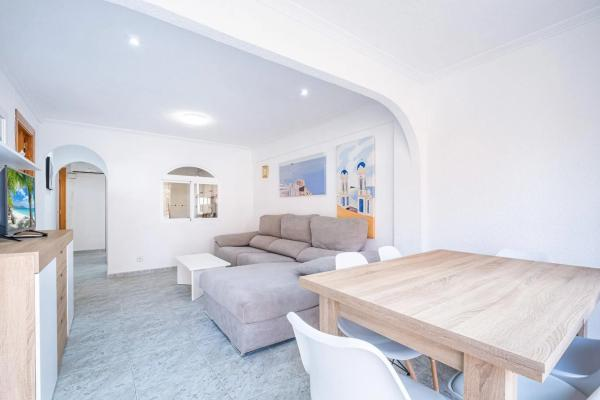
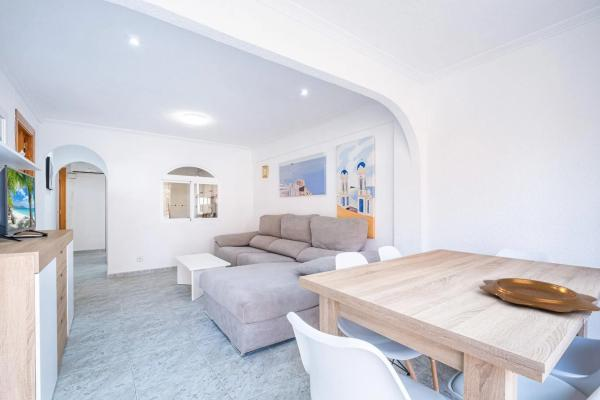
+ decorative bowl (534, 292)
